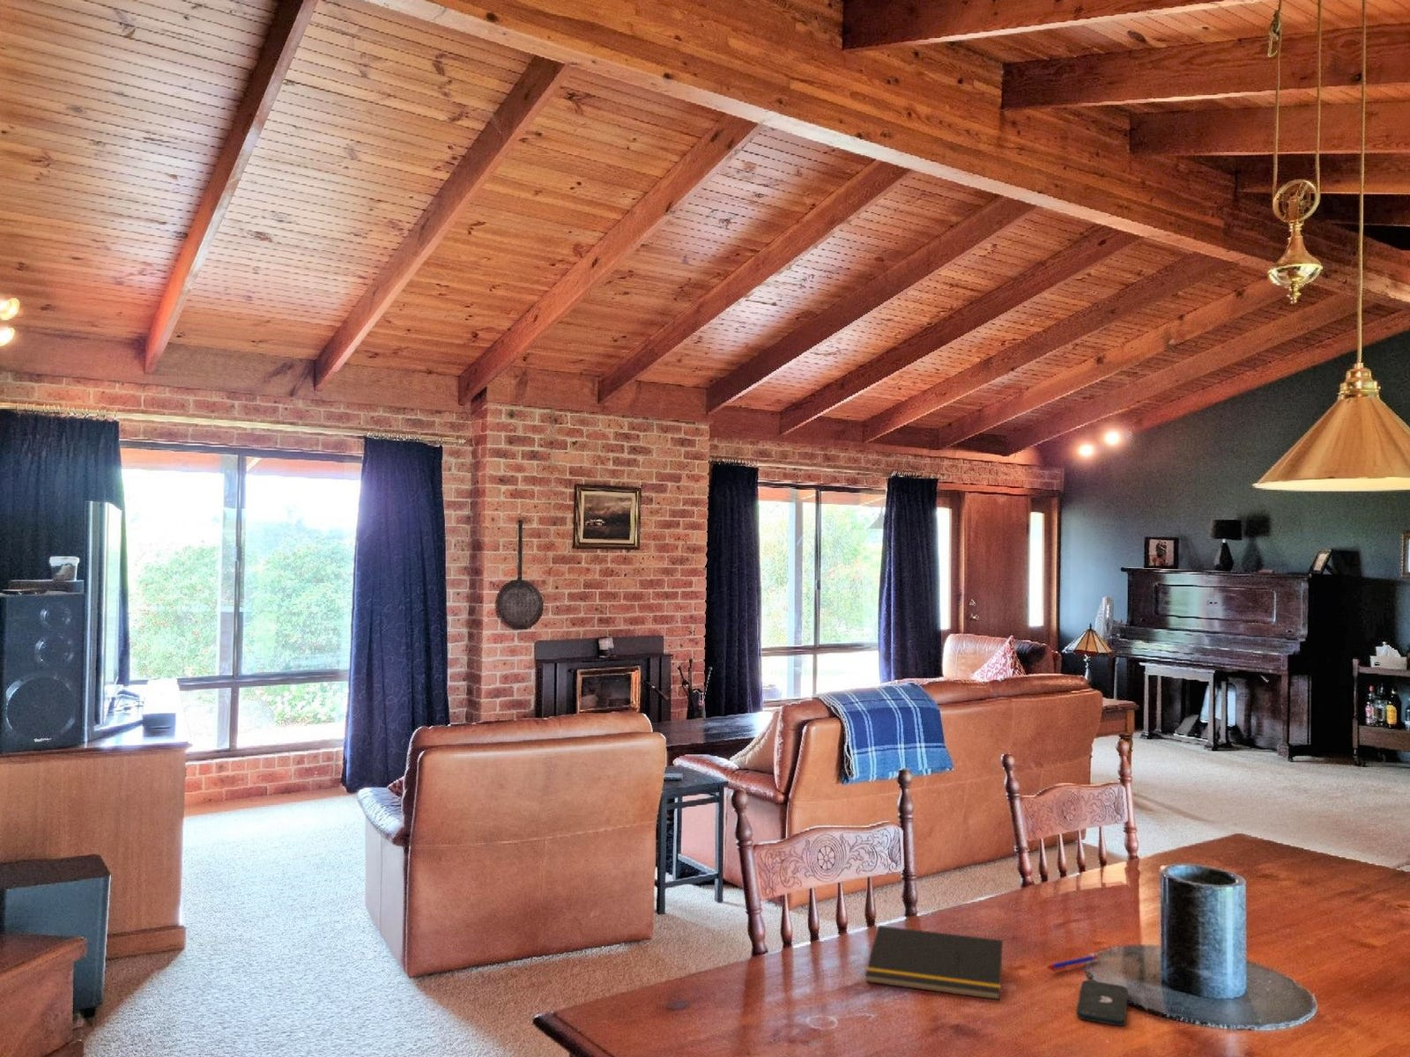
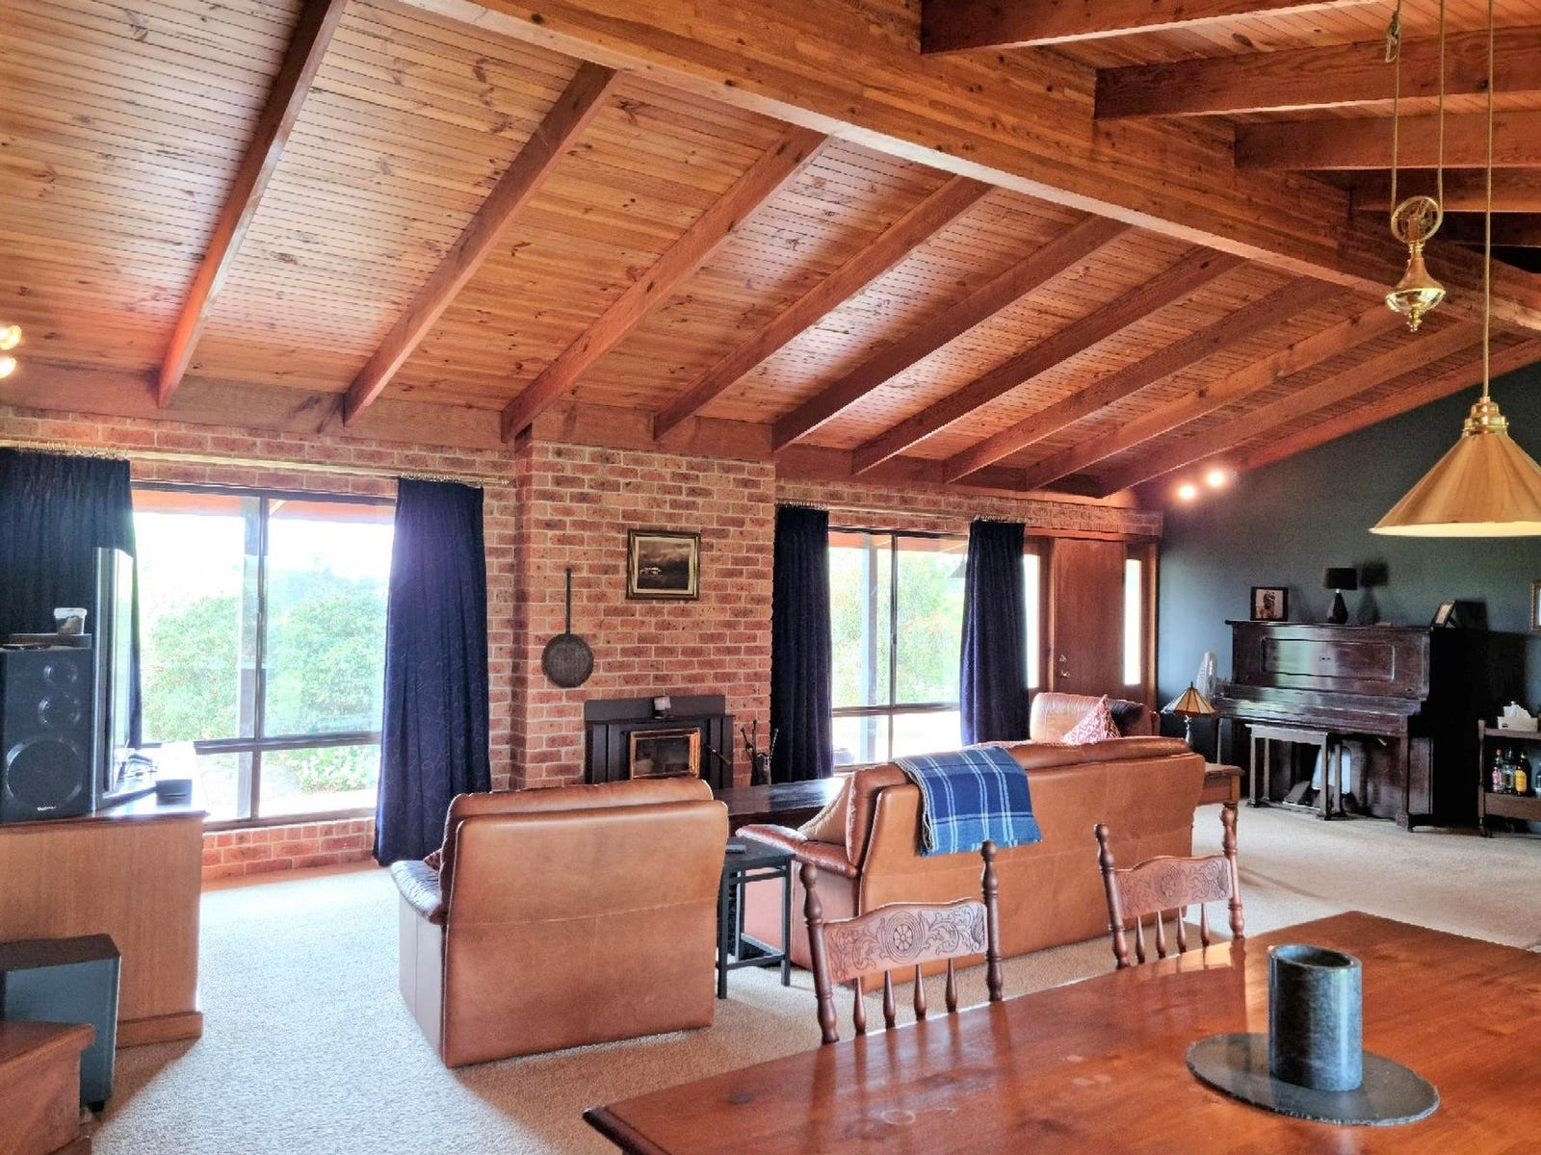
- smartphone (1102, 1001)
- pen (1074, 962)
- notepad (935, 960)
